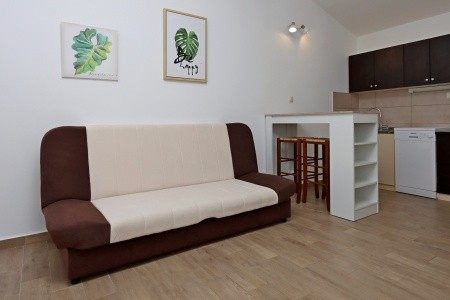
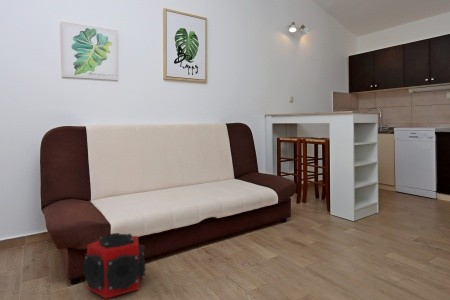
+ speaker (116, 260)
